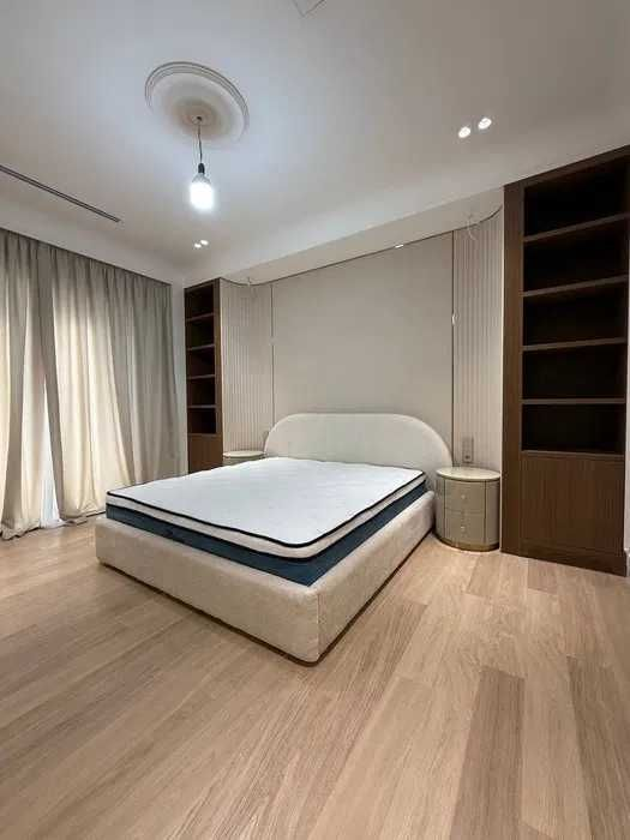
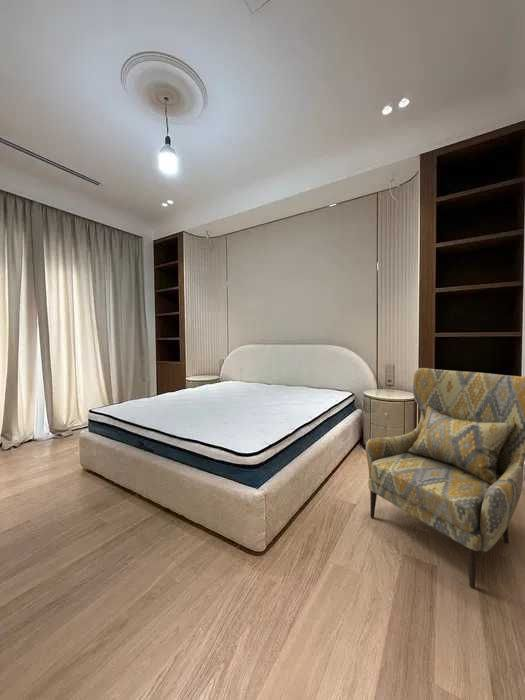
+ armchair (448, 452)
